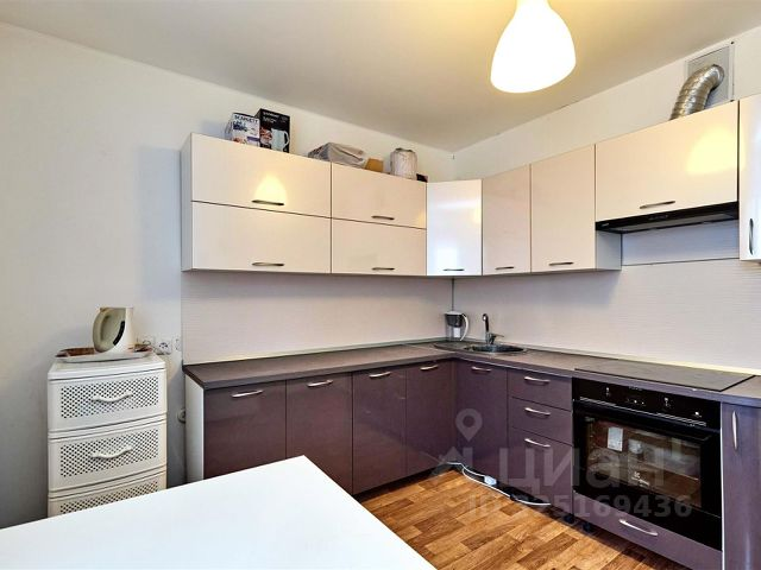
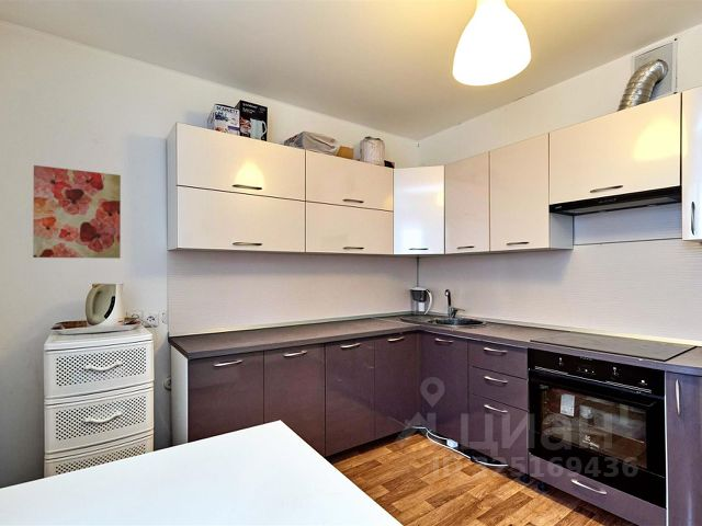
+ wall art (79, 214)
